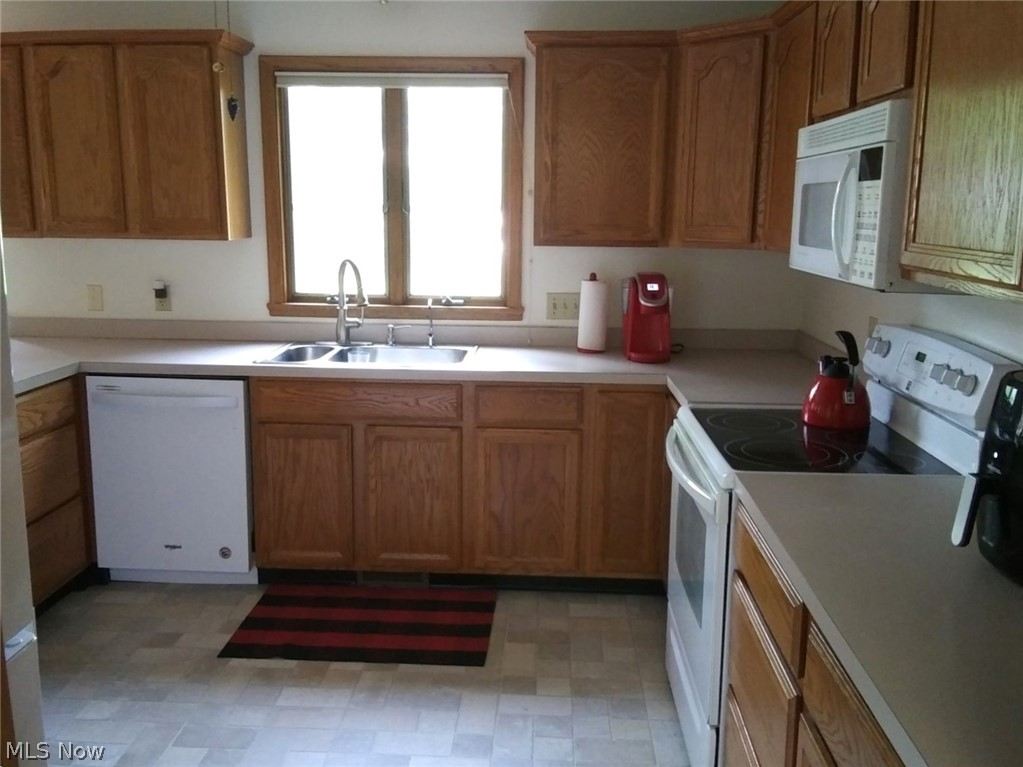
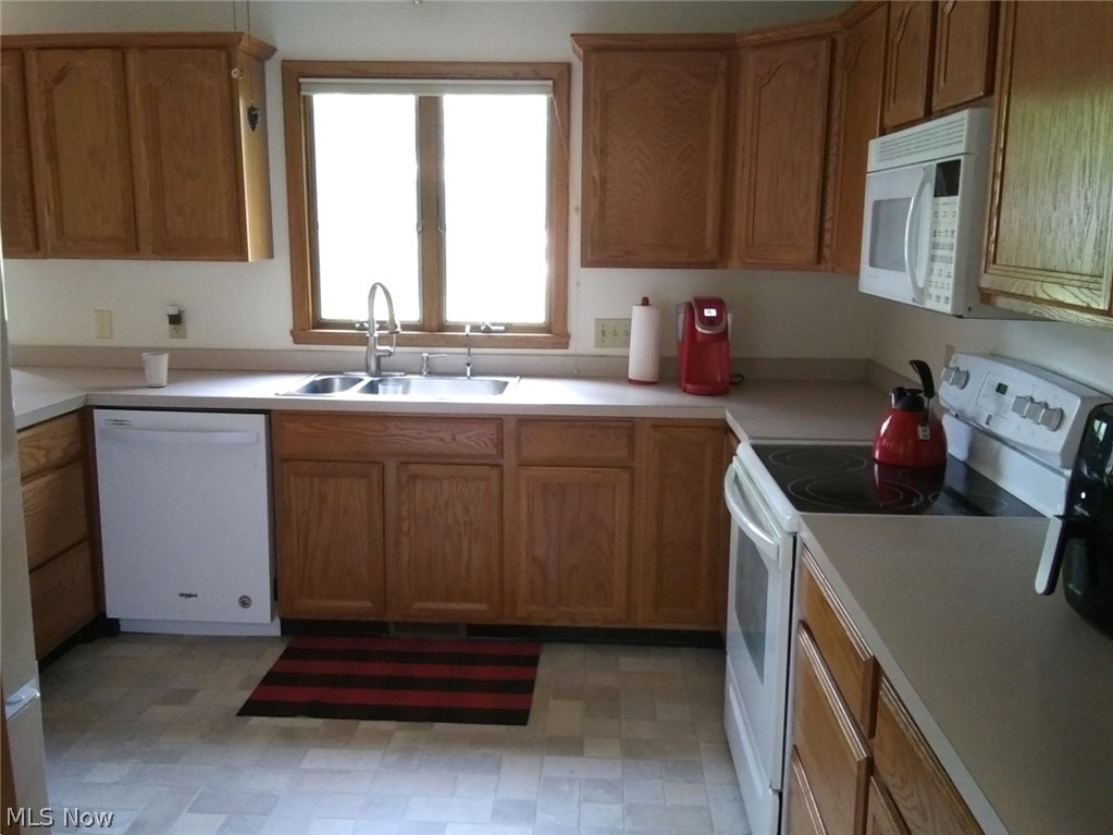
+ dixie cup (156, 369)
